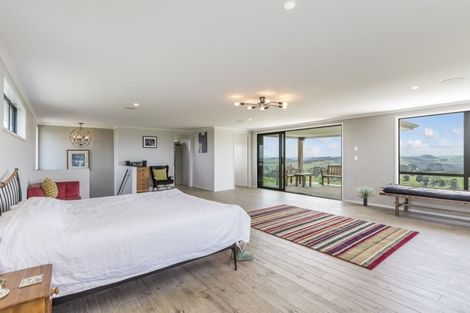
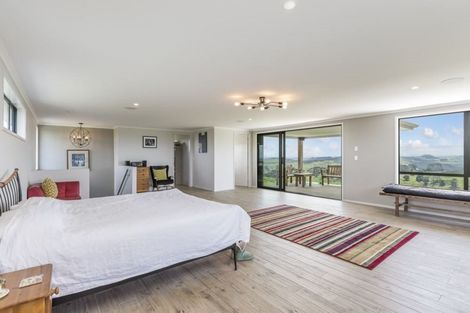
- potted plant (365, 195)
